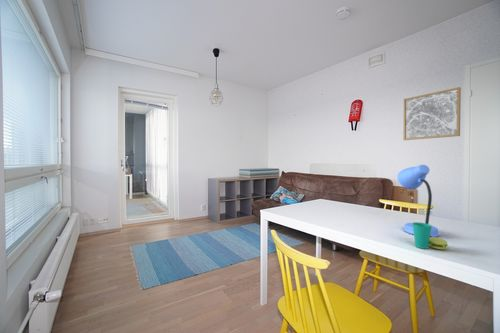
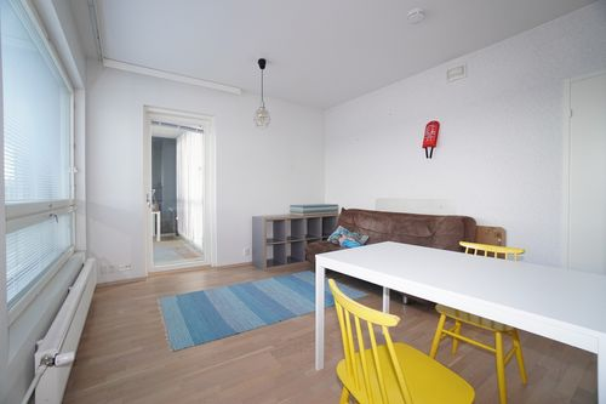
- wall art (429, 116)
- cup (429, 235)
- desk lamp (416, 188)
